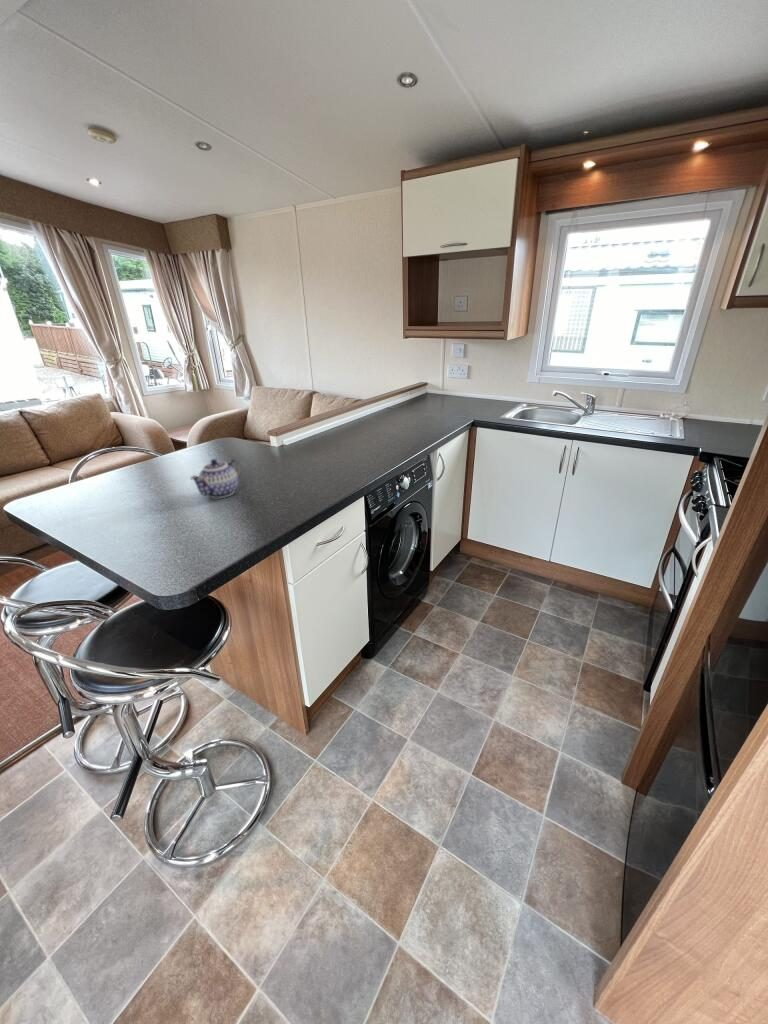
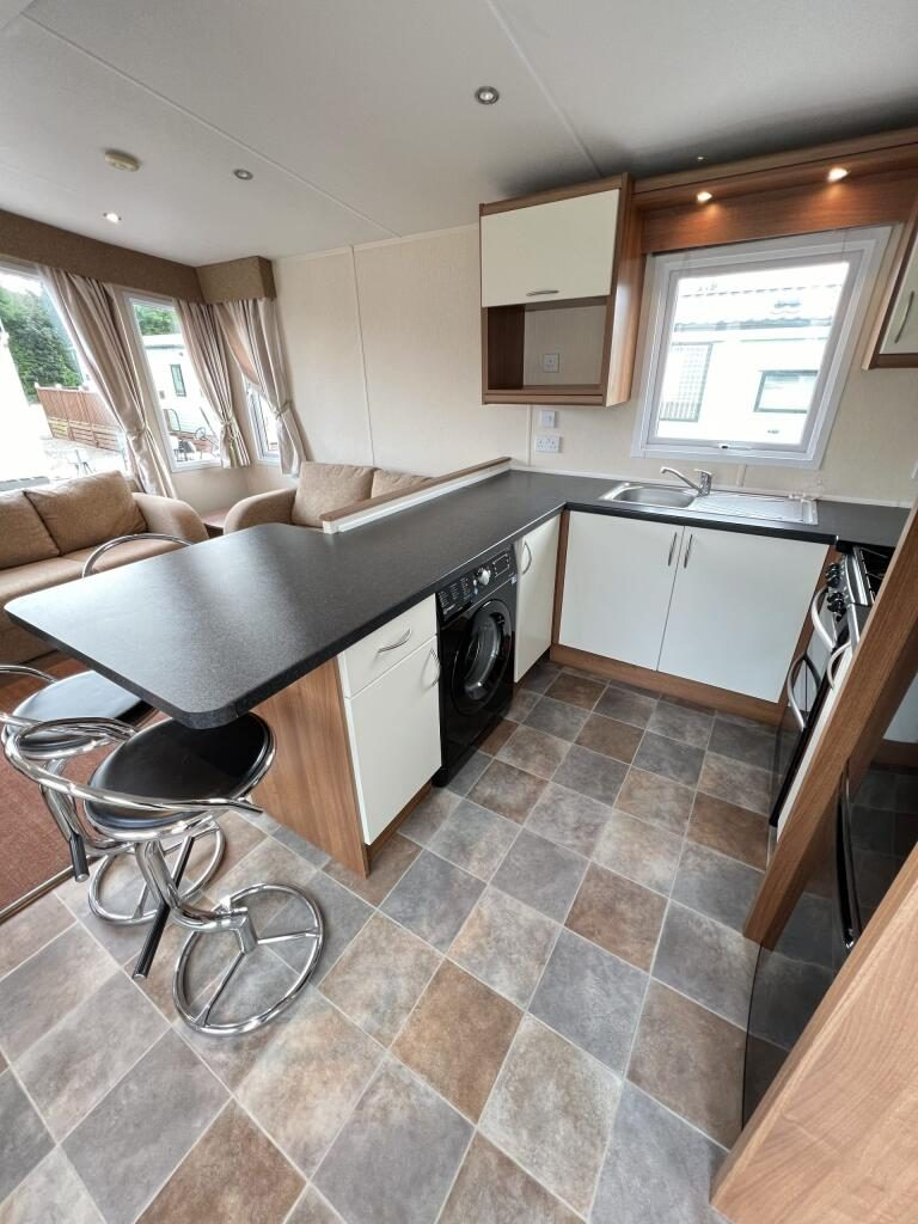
- teapot (217, 477)
